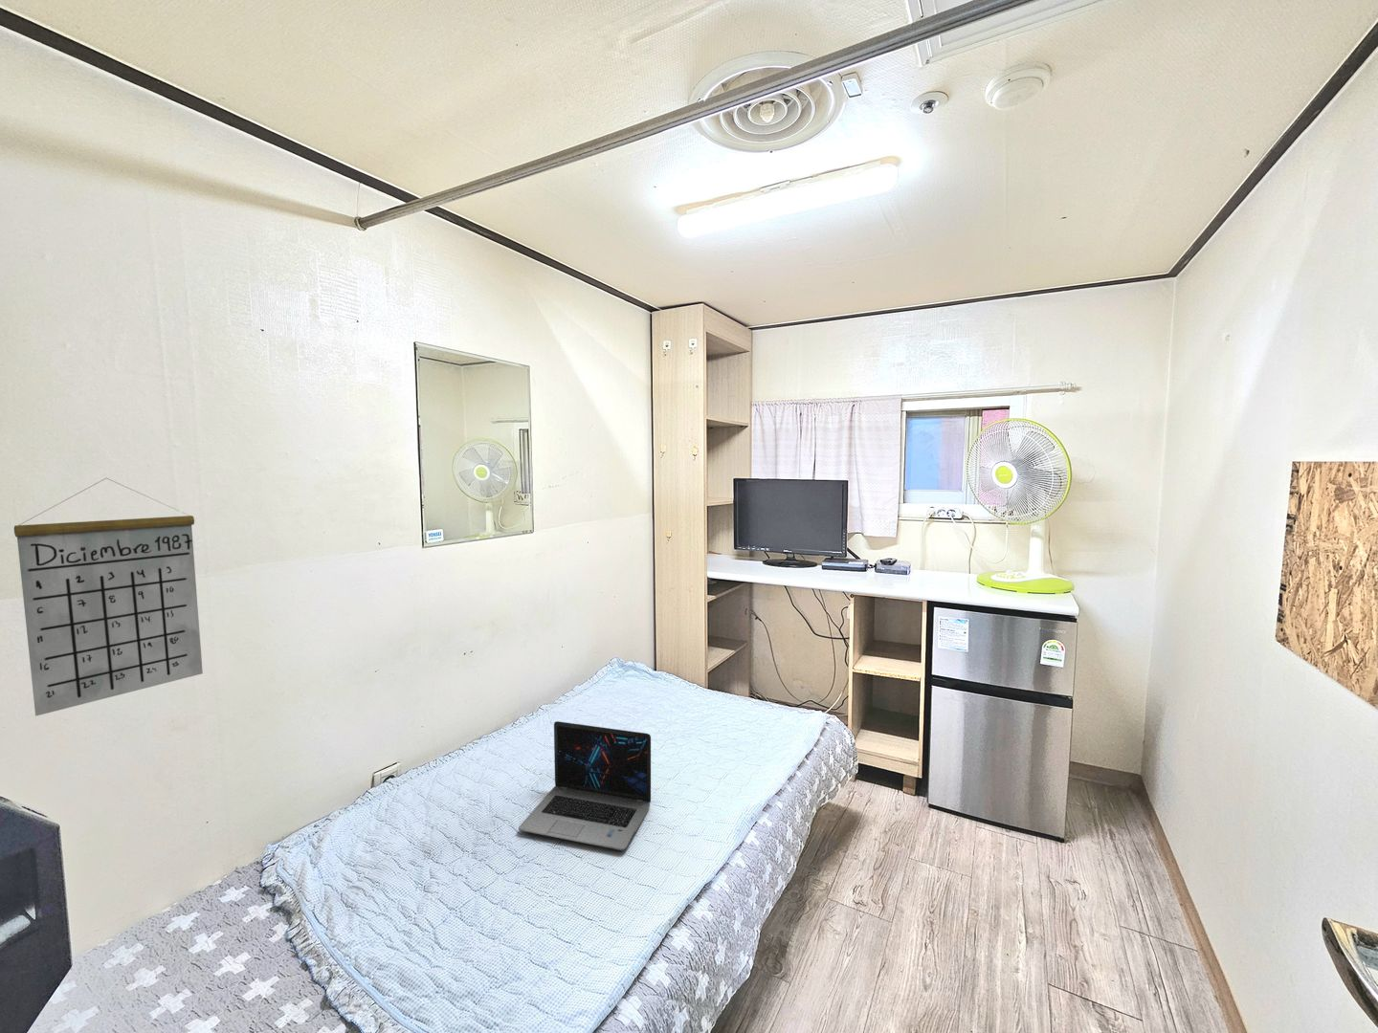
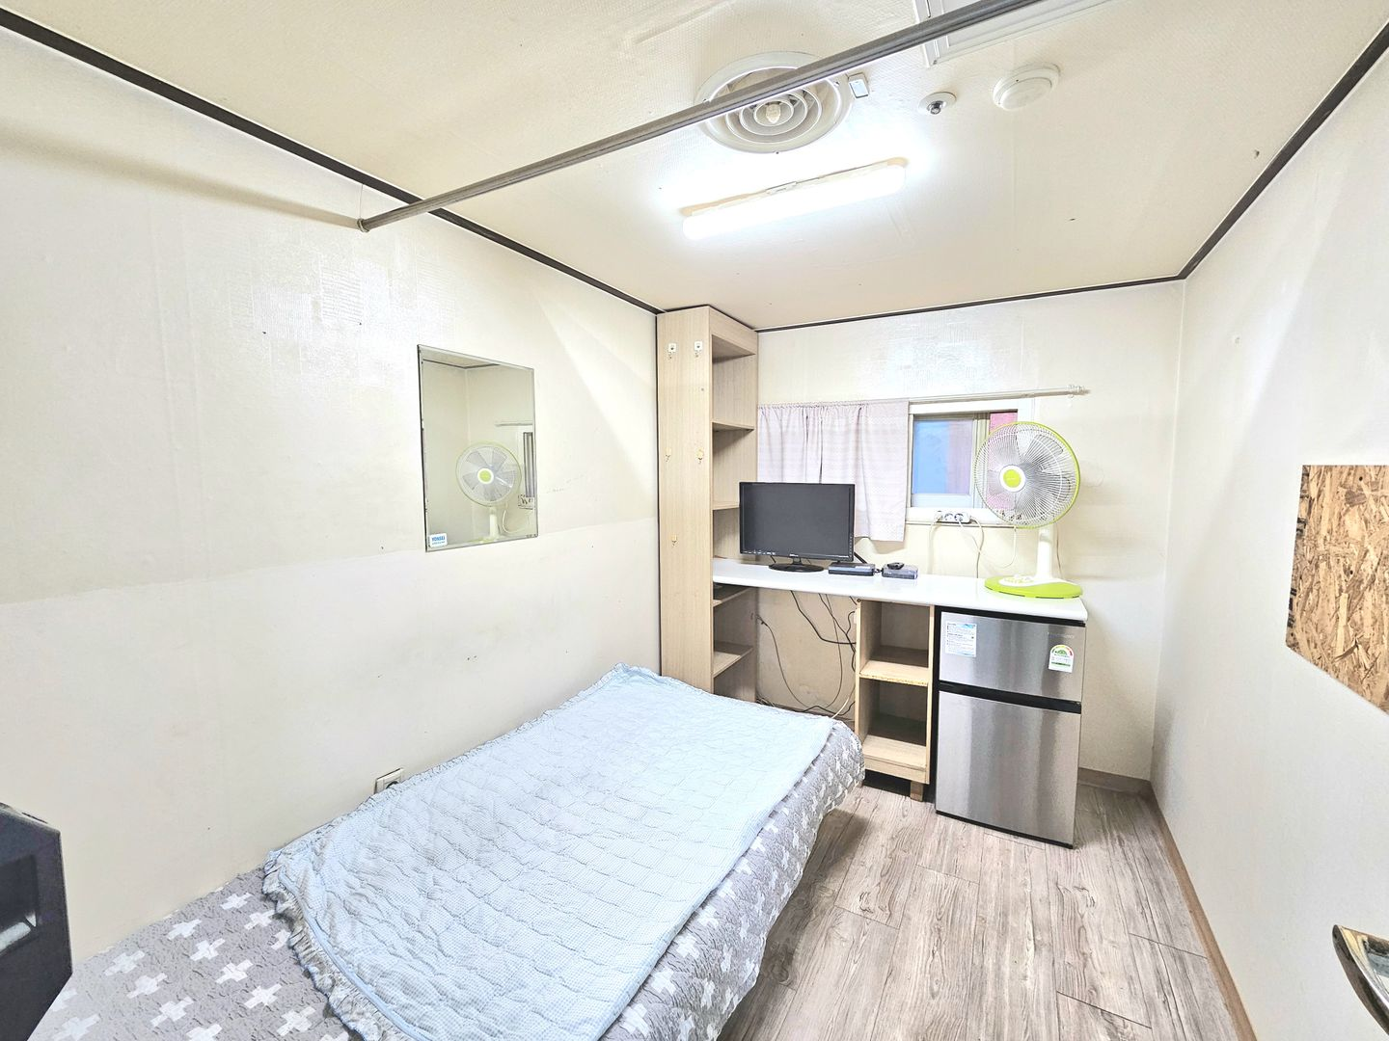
- calendar (117, 586)
- laptop (587, 781)
